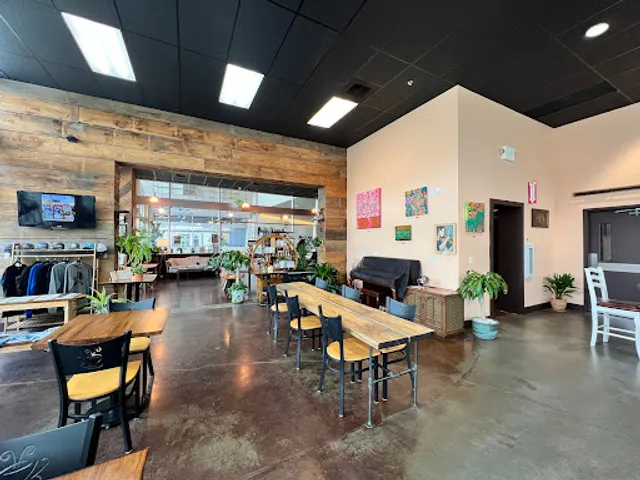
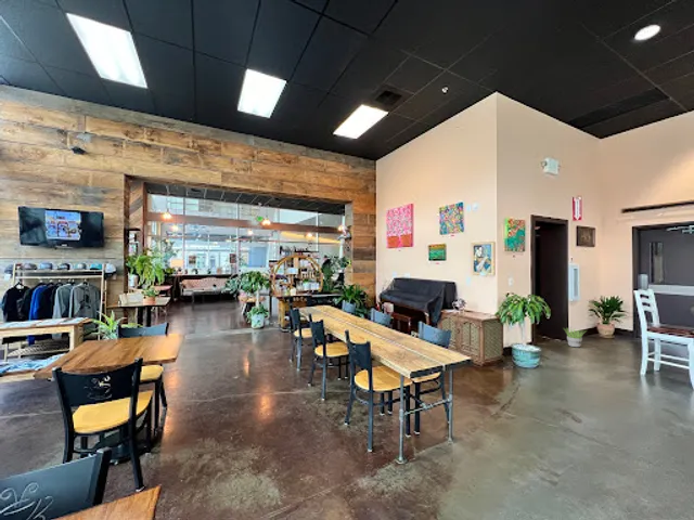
+ potted plant (574, 337)
